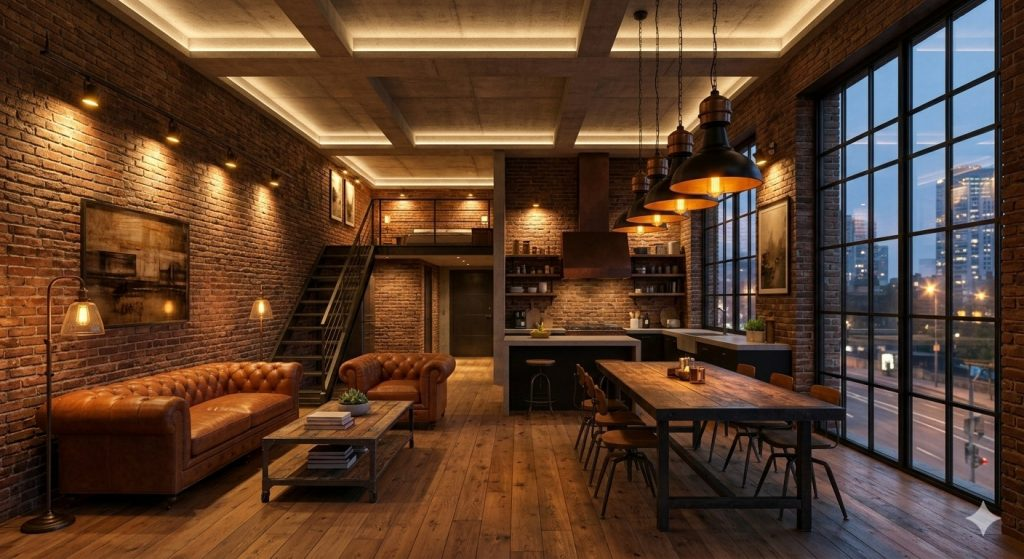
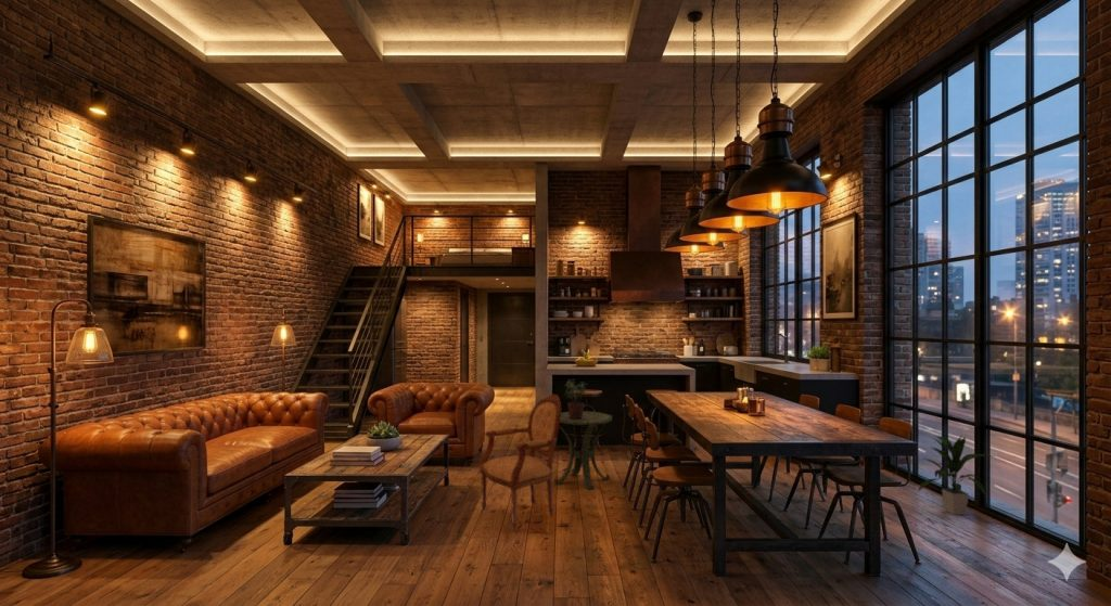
+ potted plant (576, 399)
+ indoor plant (950, 472)
+ armchair (524, 455)
+ side table (582, 449)
